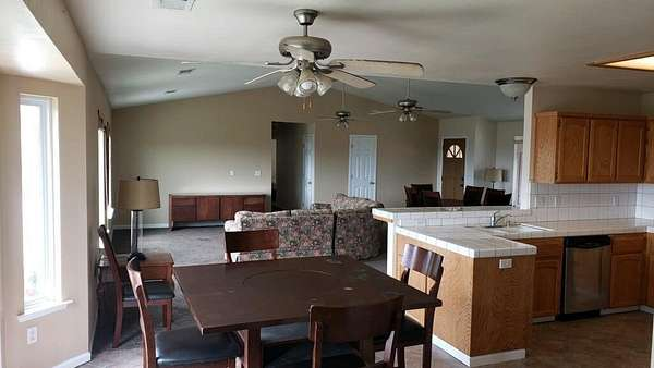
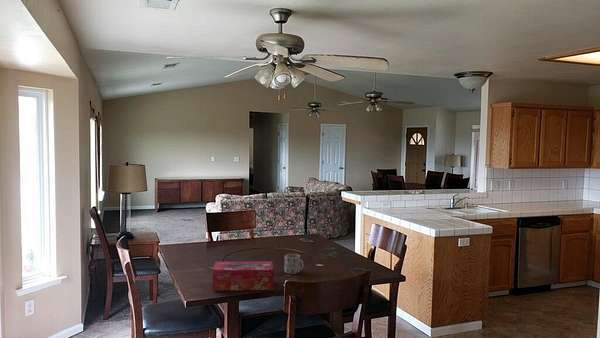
+ tissue box (243, 275)
+ mug (294, 264)
